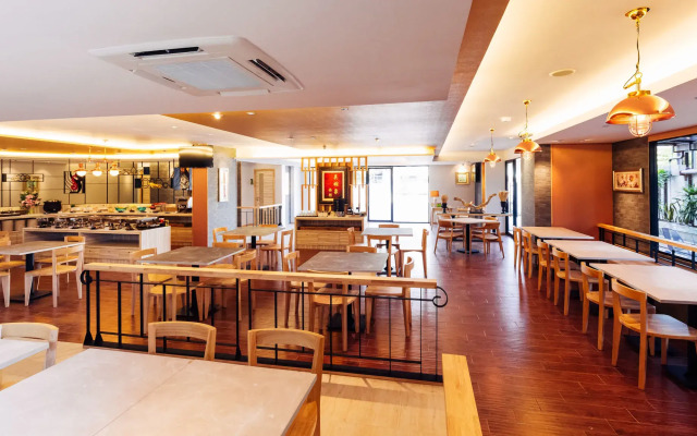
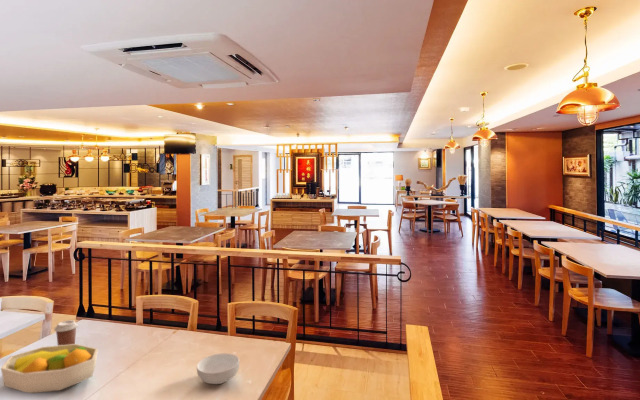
+ coffee cup (66, 335)
+ cereal bowl (218, 370)
+ fruit bowl (52, 364)
